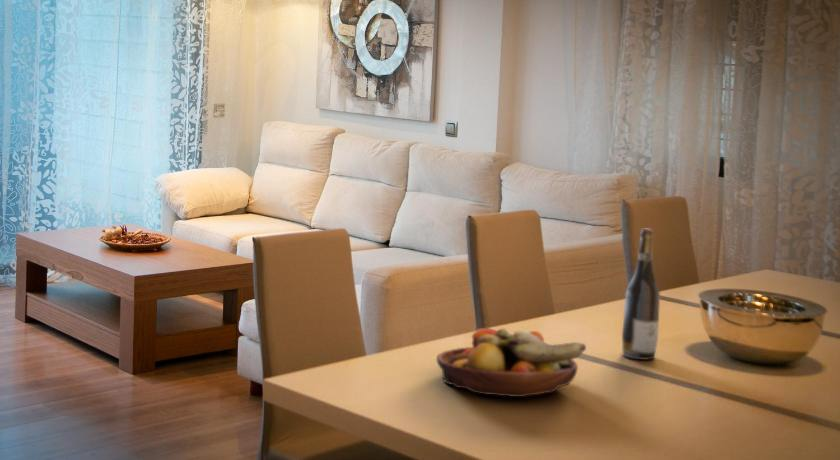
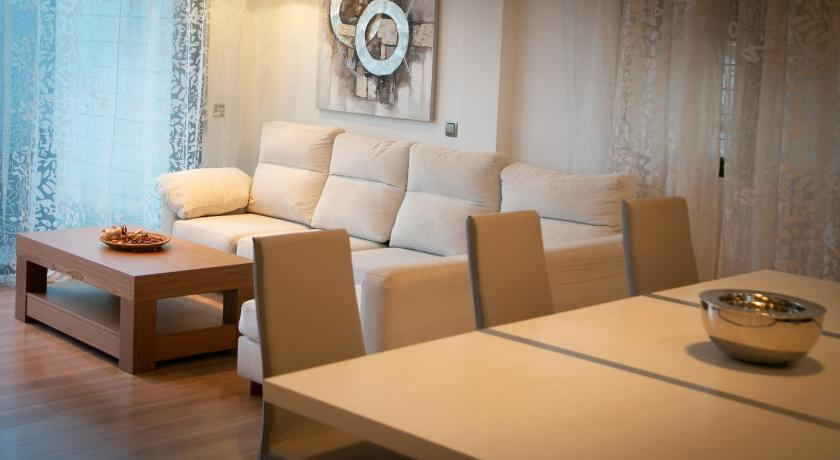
- wine bottle (642, 293)
- fruit bowl (509, 354)
